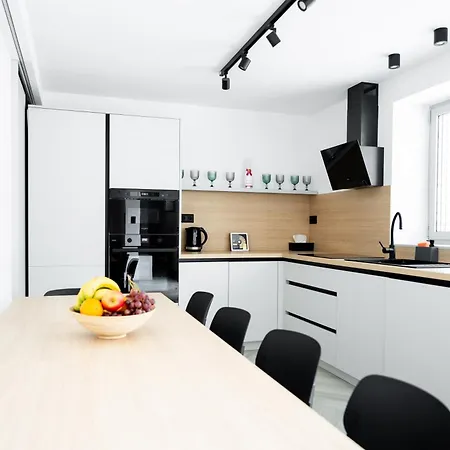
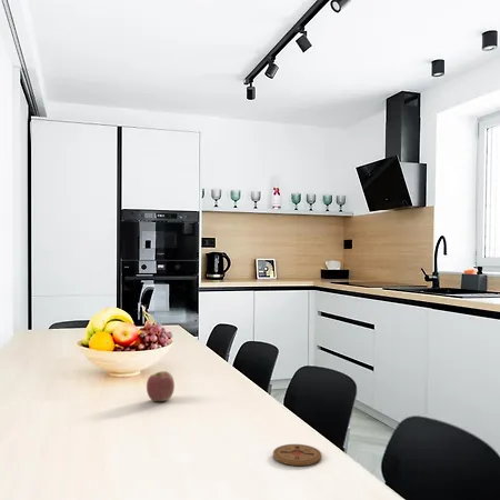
+ apple (160, 386)
+ coaster (297, 453)
